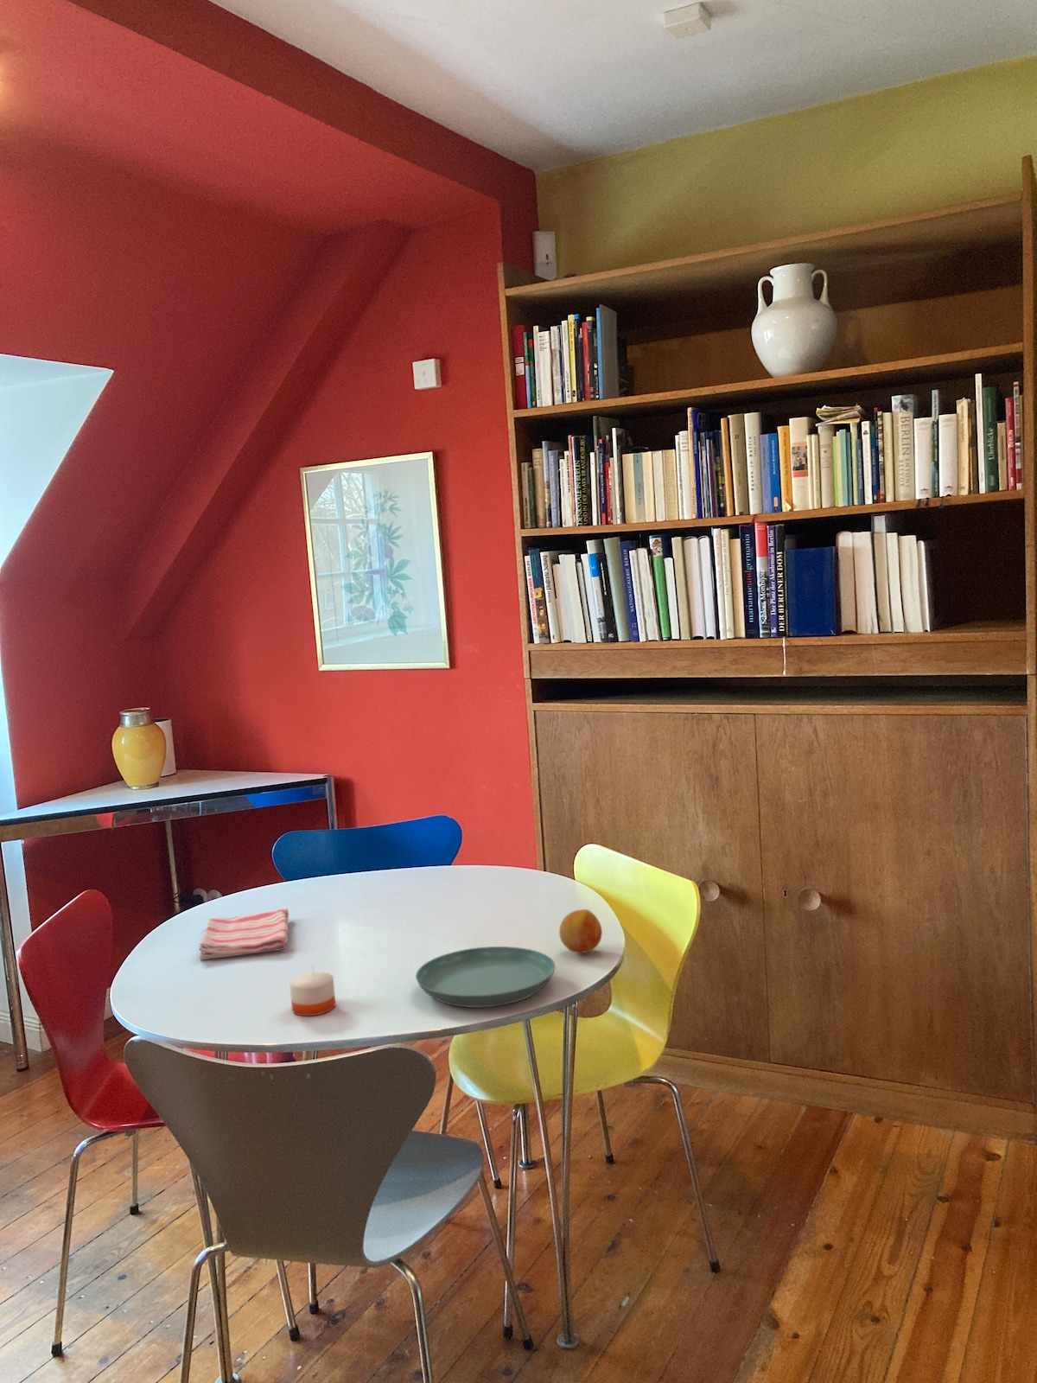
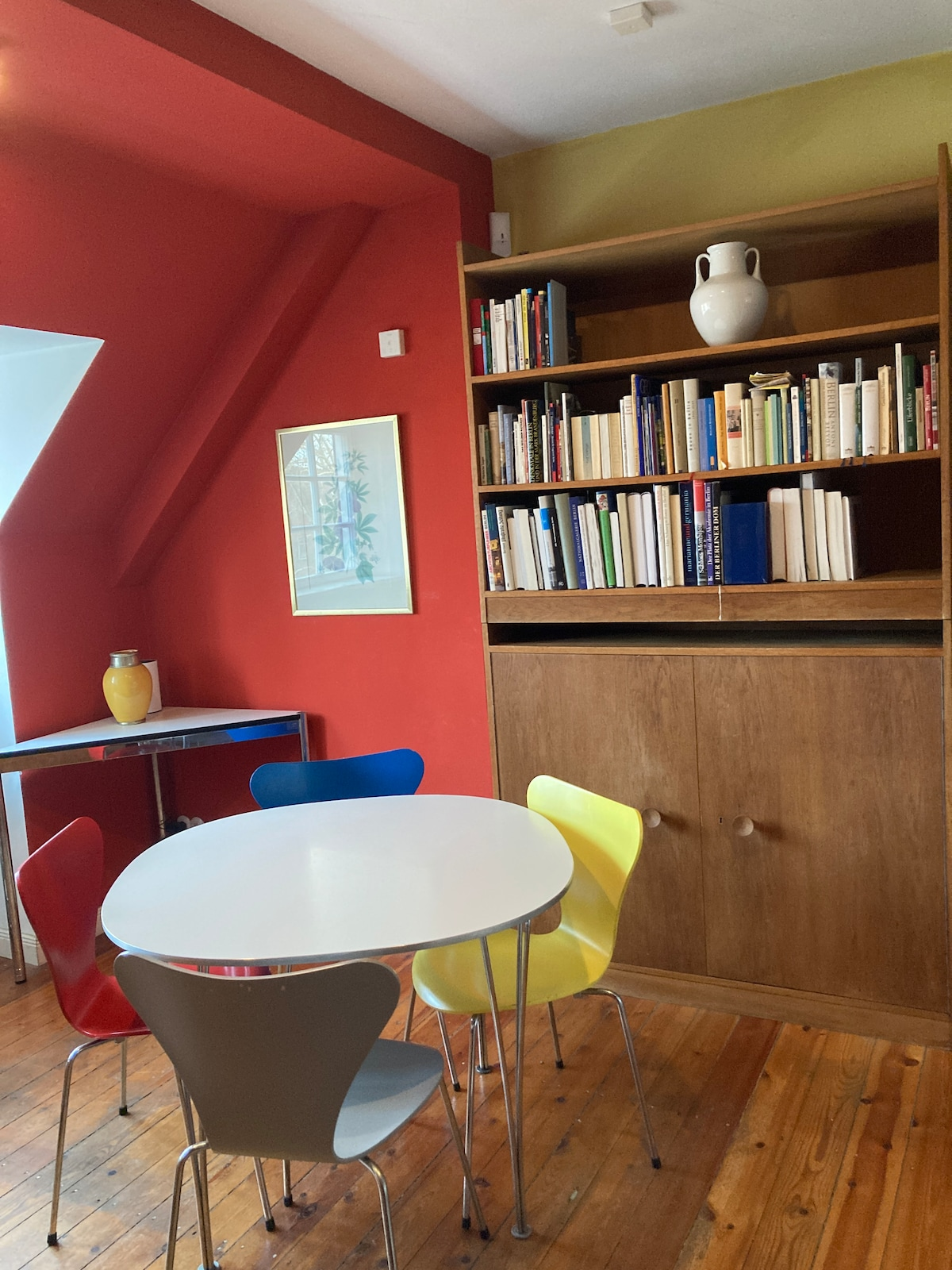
- saucer (486, 978)
- dish towel (245, 930)
- candle (312, 979)
- fruit (580, 931)
